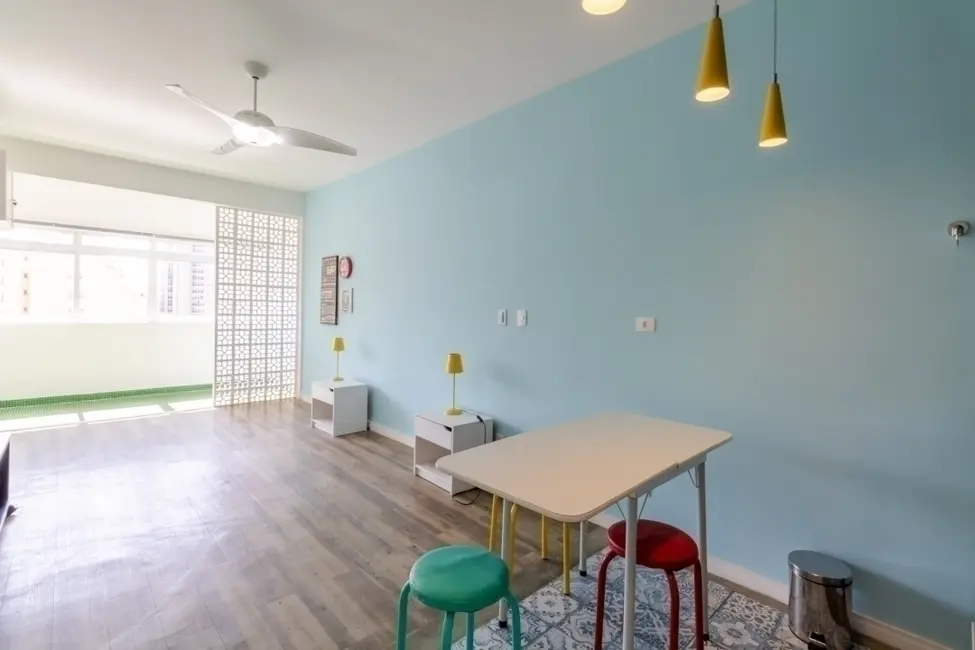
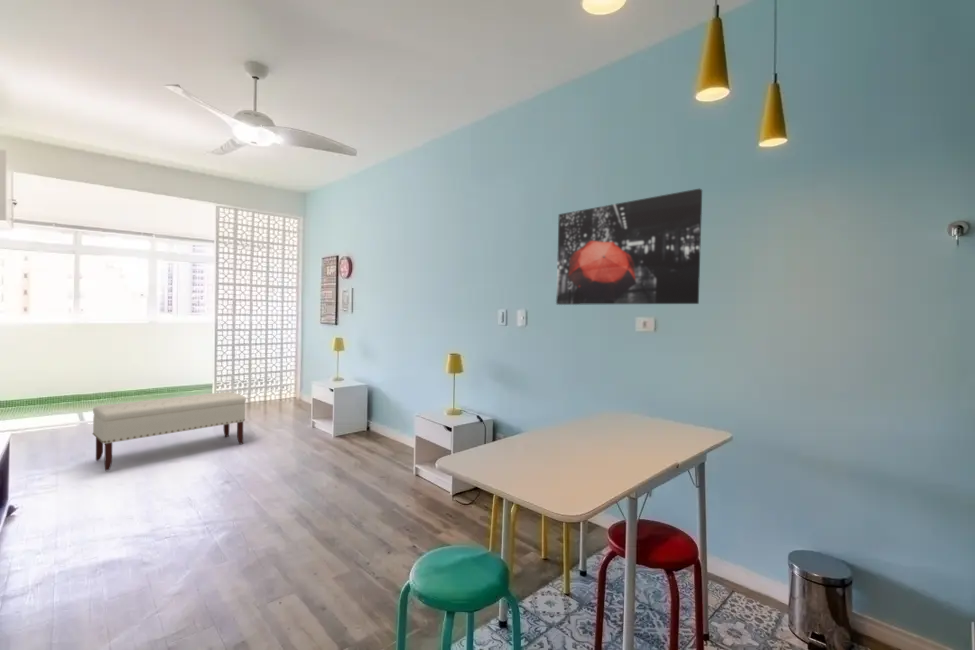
+ wall art (620, 253)
+ bench (174, 425)
